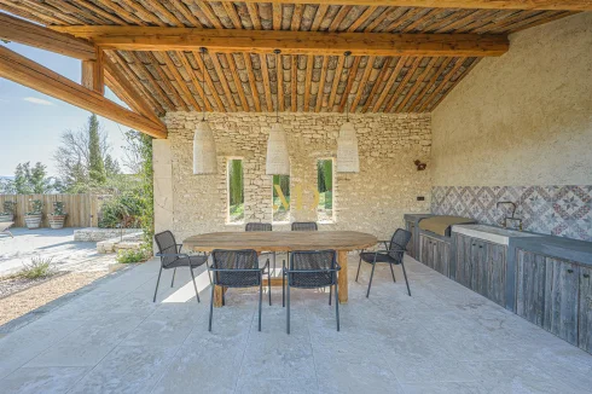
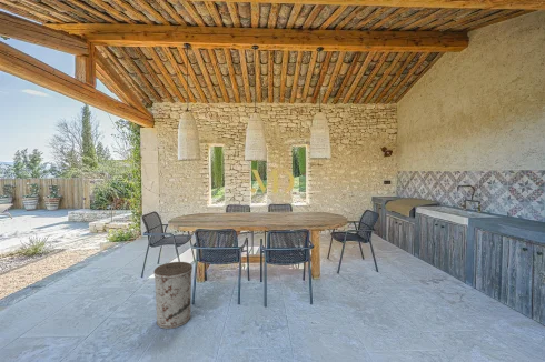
+ trash can (174, 292)
